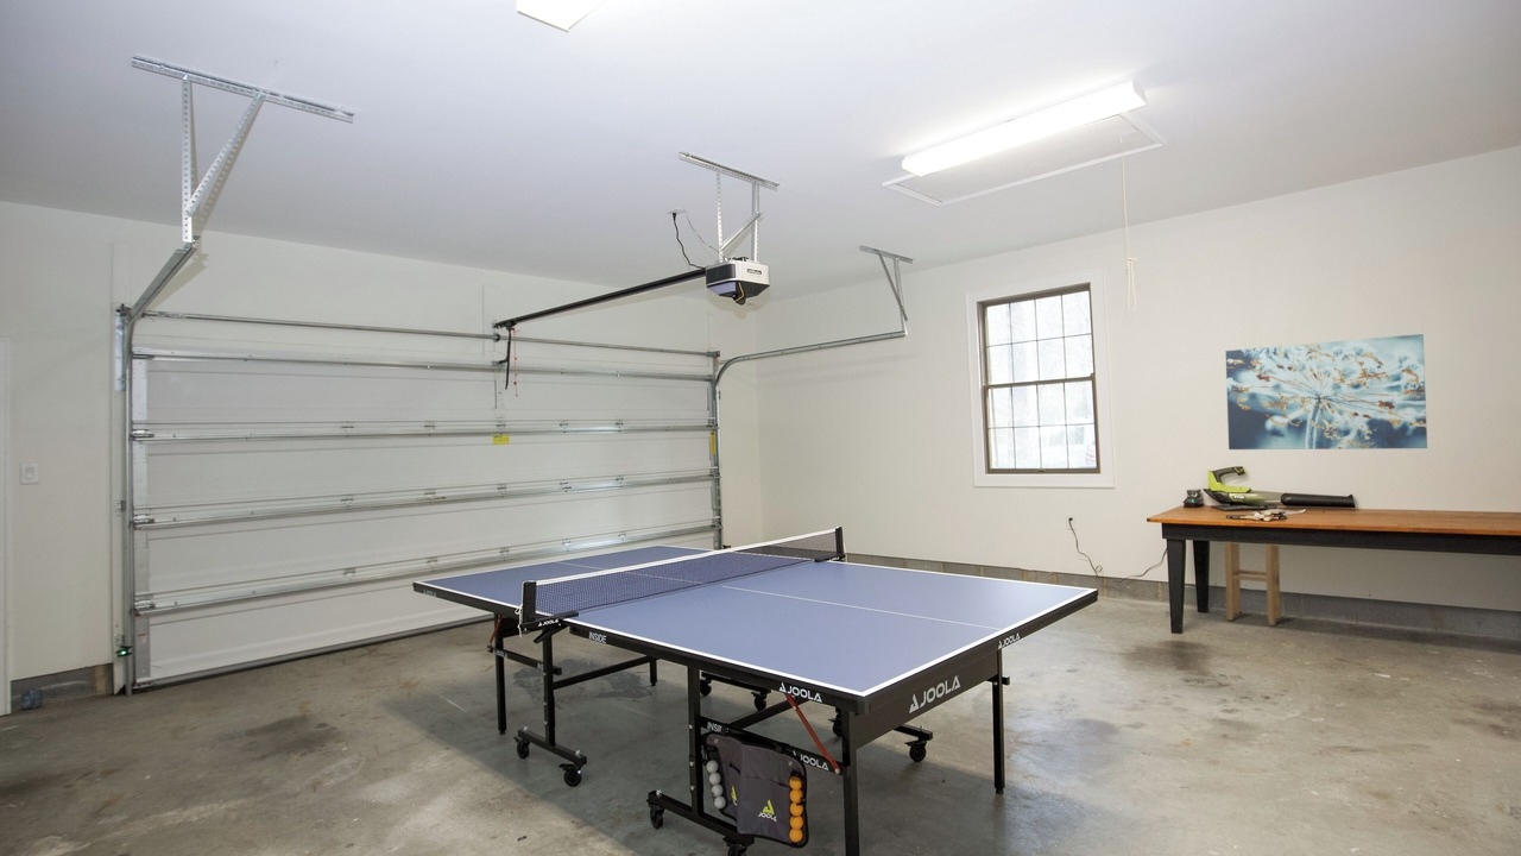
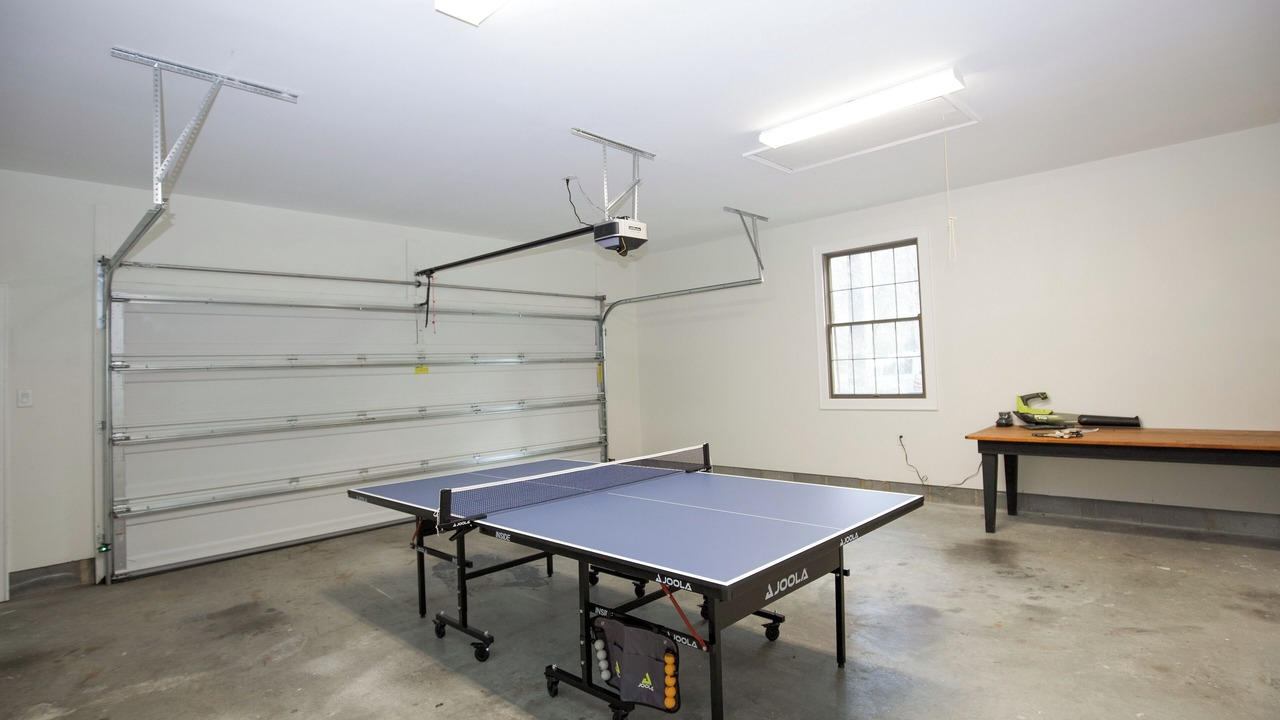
- stool (1251, 571)
- box (31, 698)
- wall art (1319, 396)
